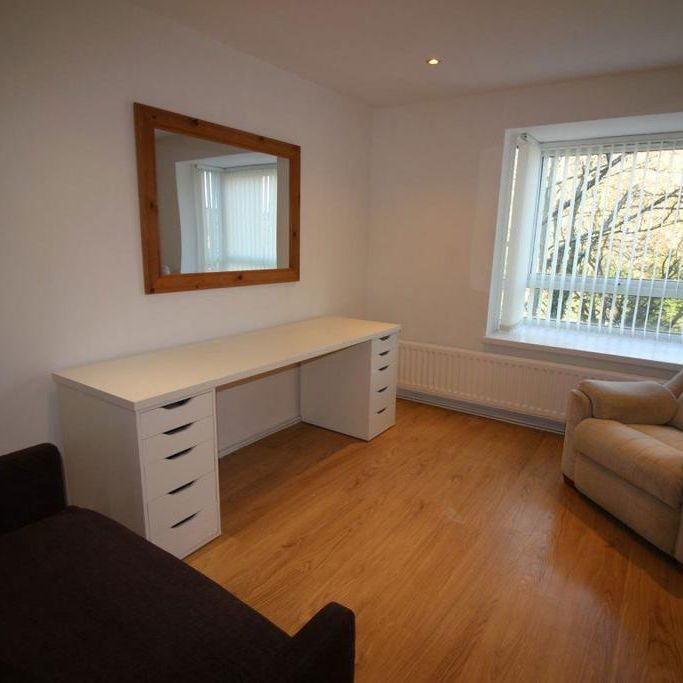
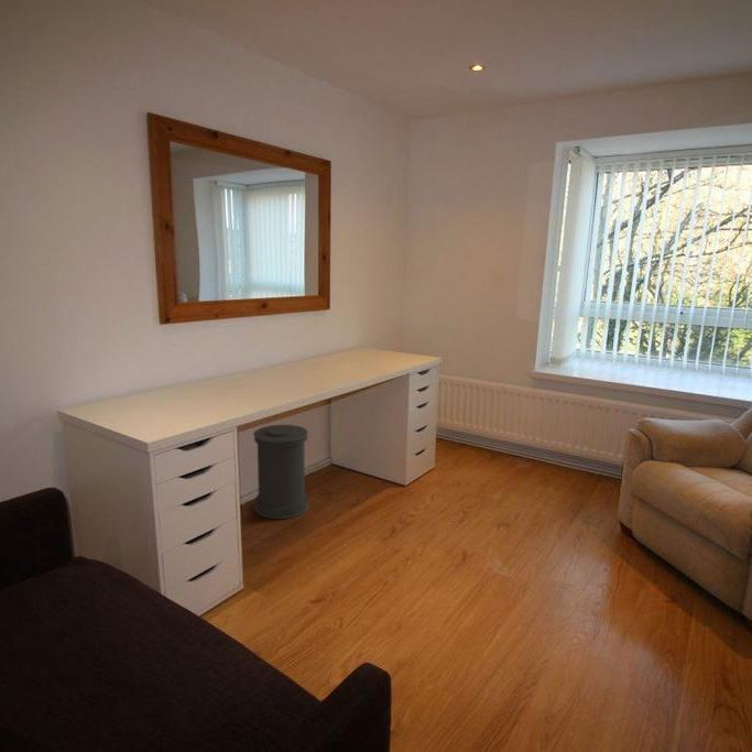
+ trash can (281, 468)
